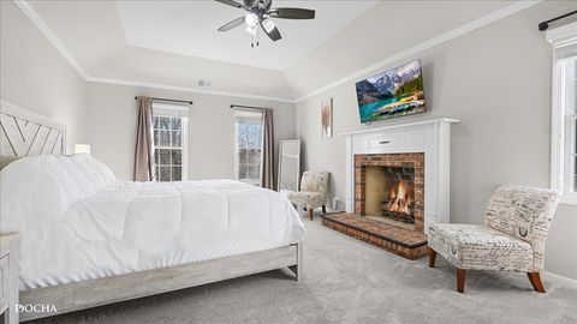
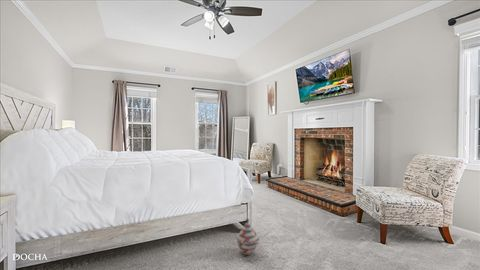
+ woven basket (247, 235)
